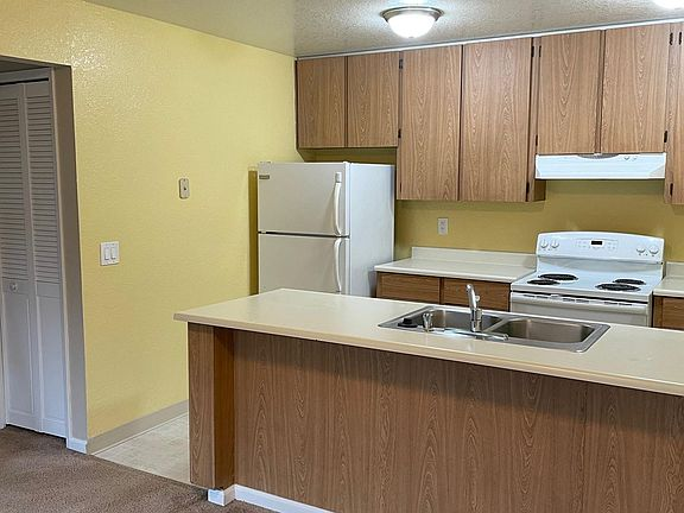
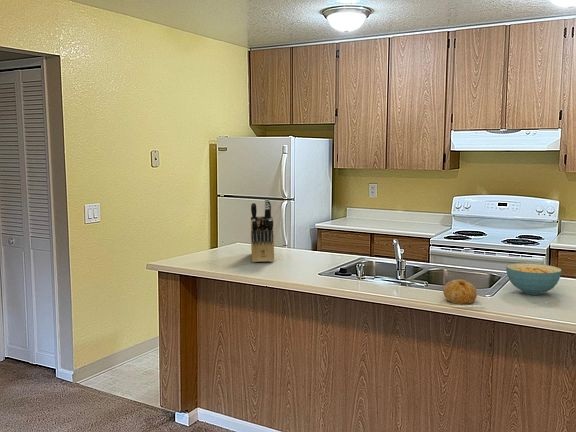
+ knife block (262, 228)
+ cereal bowl (533, 280)
+ fruit (459, 291)
